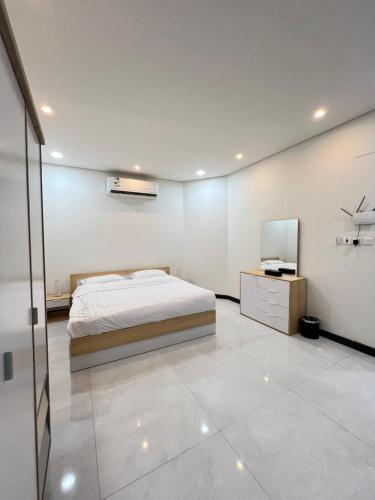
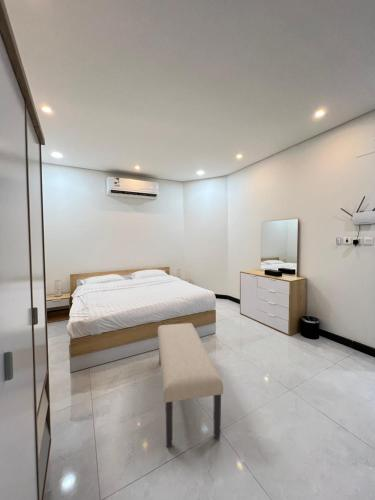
+ bench (182, 367)
